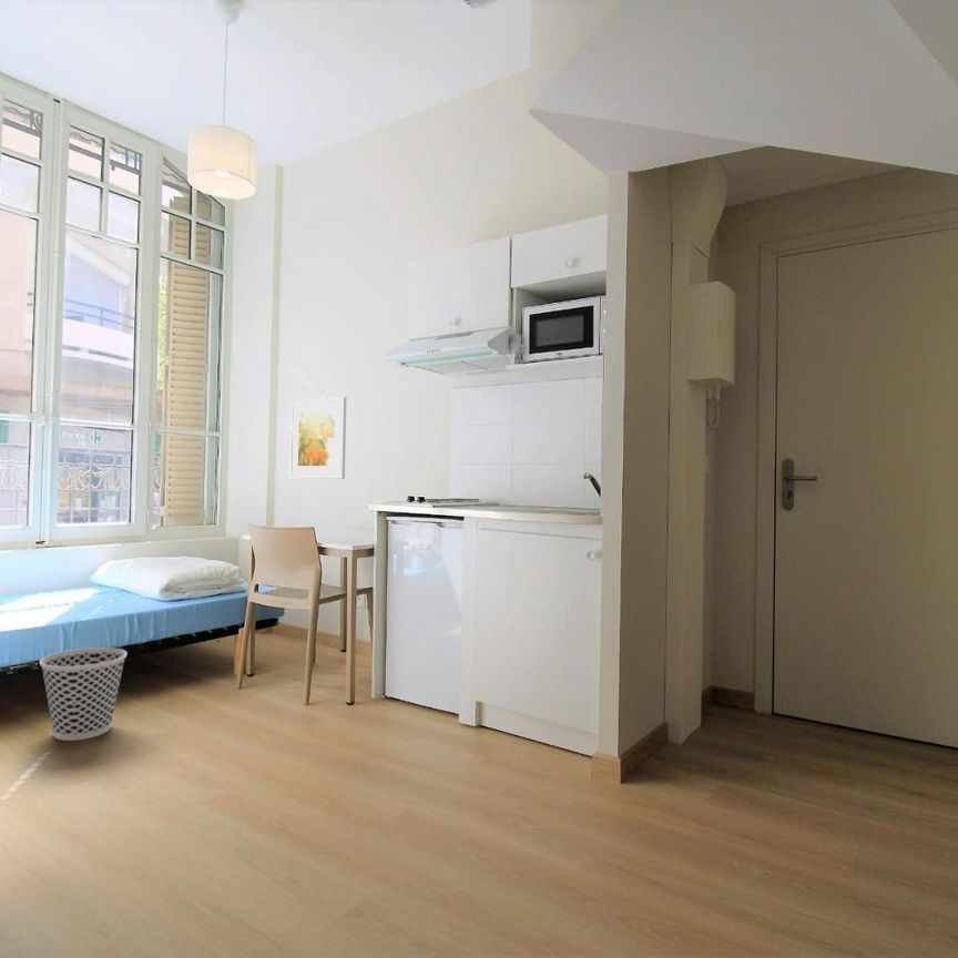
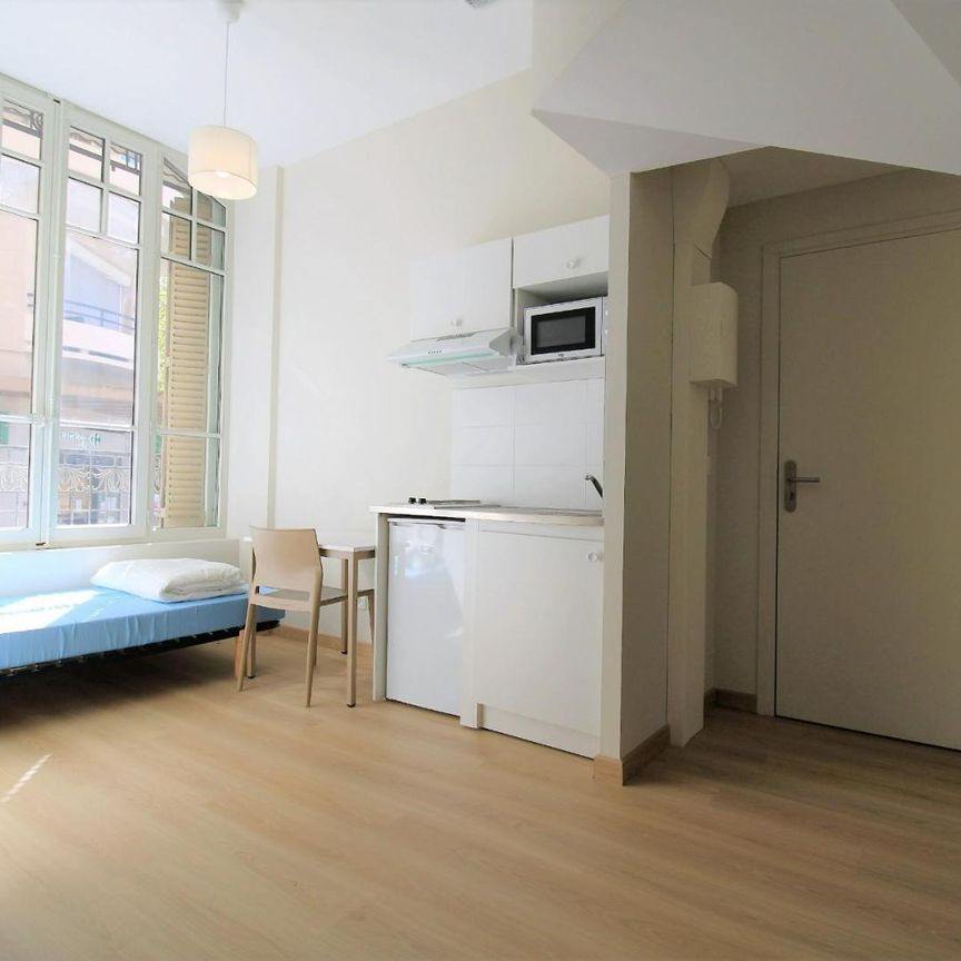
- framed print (316, 438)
- wastebasket (83, 693)
